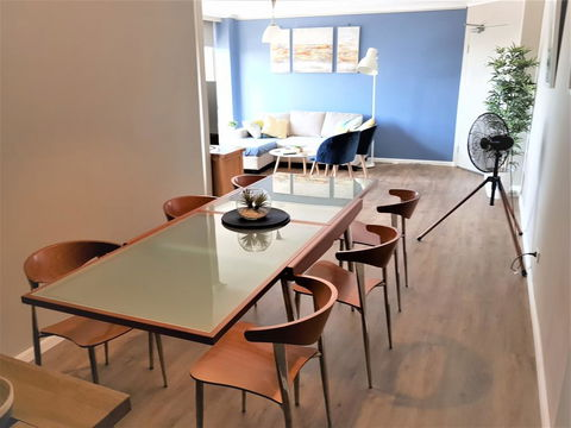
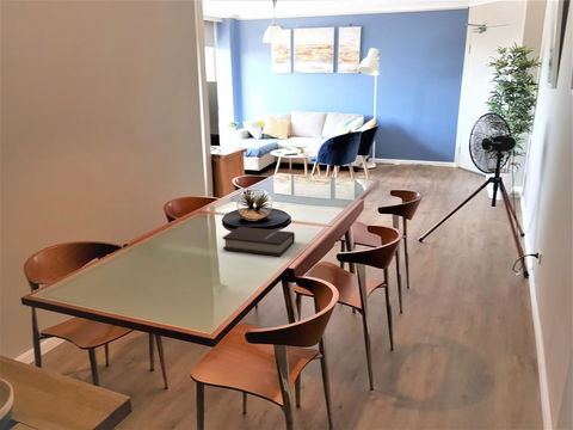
+ book (259, 240)
